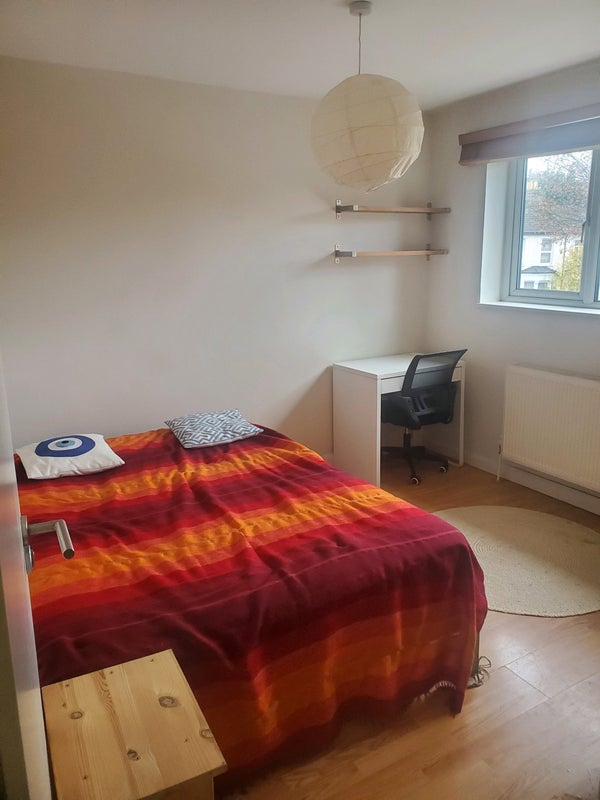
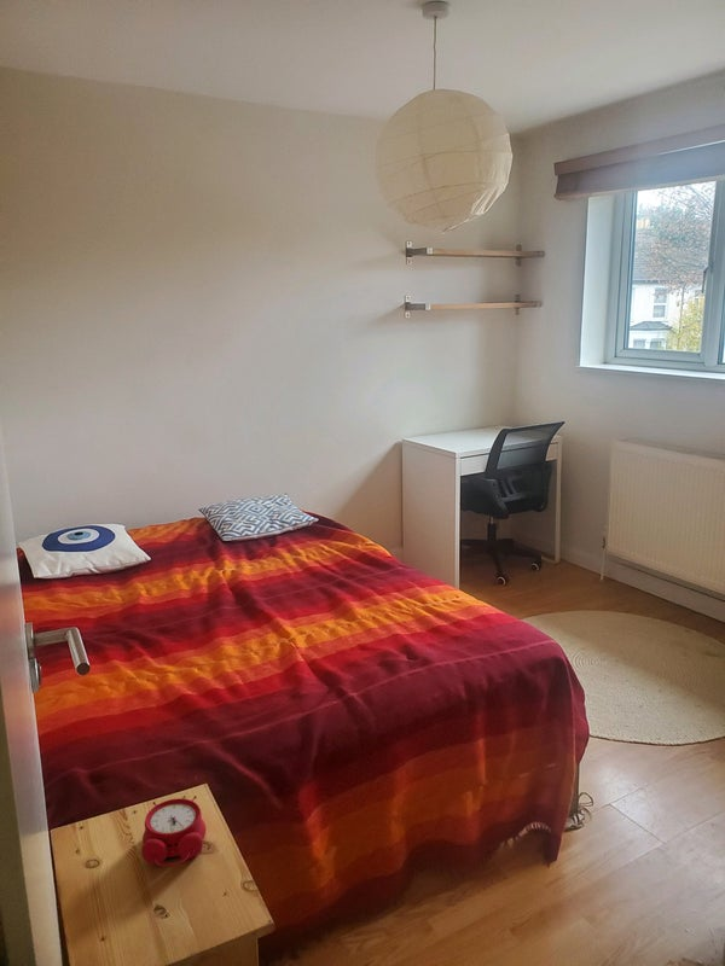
+ alarm clock (173, 832)
